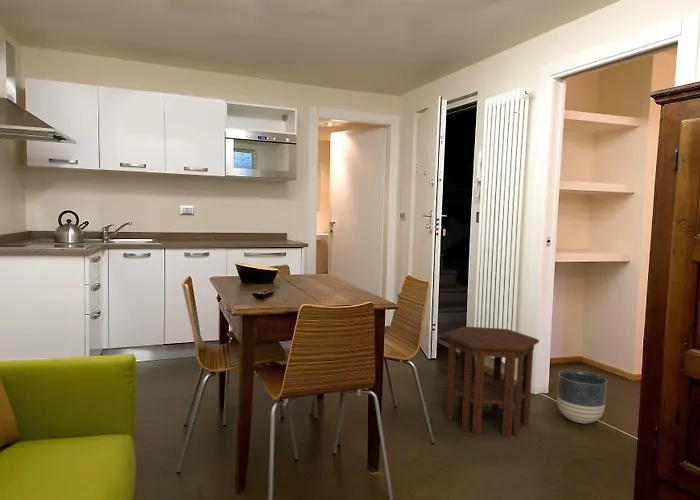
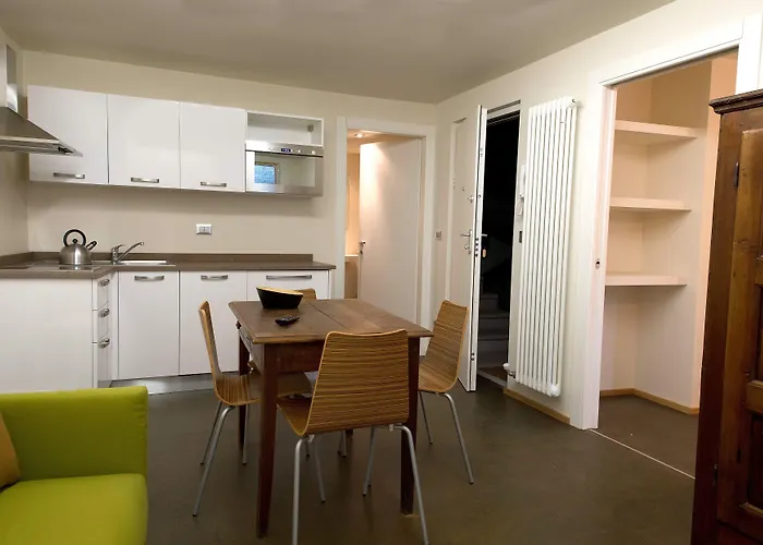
- side table (488, 378)
- planter (580, 398)
